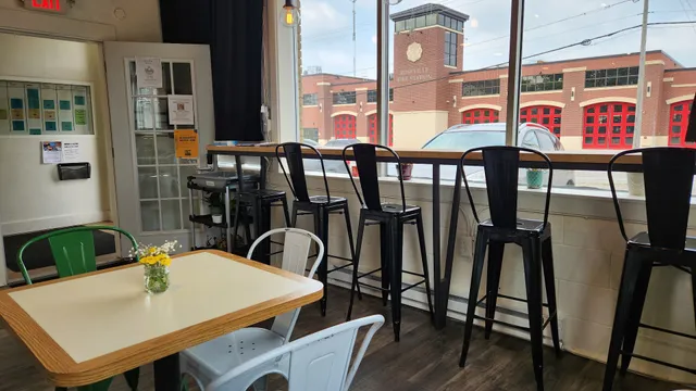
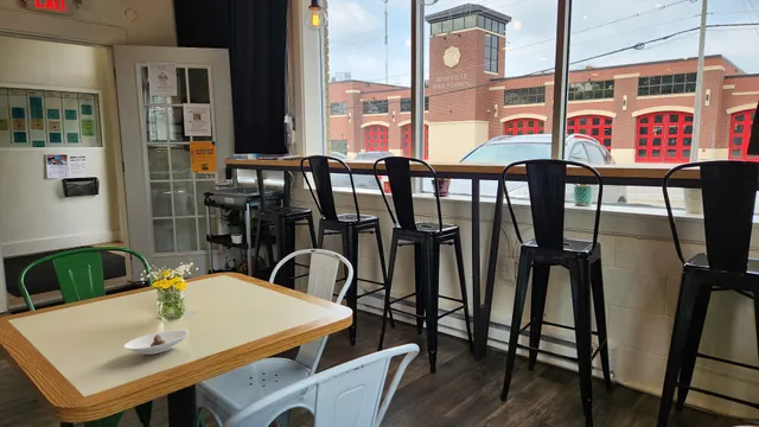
+ saucer (158, 343)
